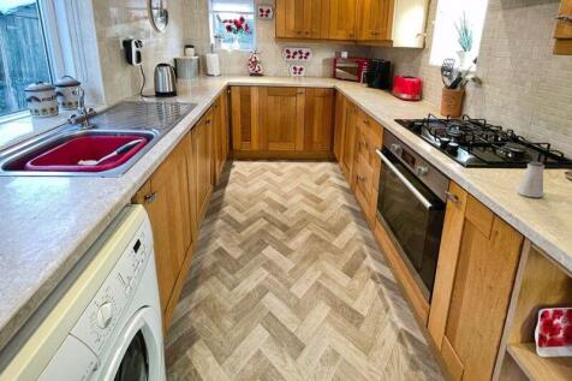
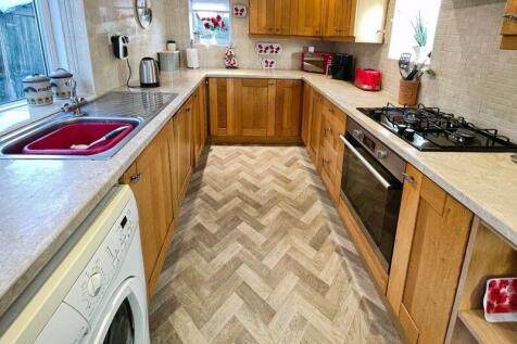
- saltshaker (532, 178)
